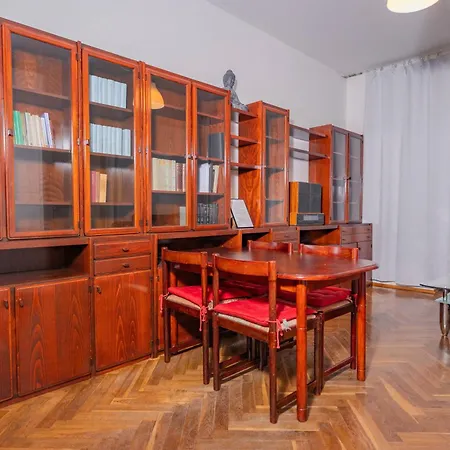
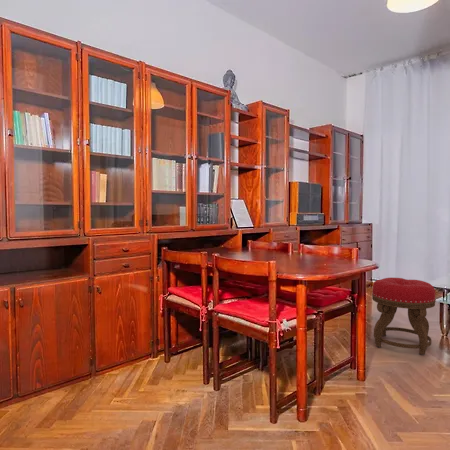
+ stool (402, 307)
